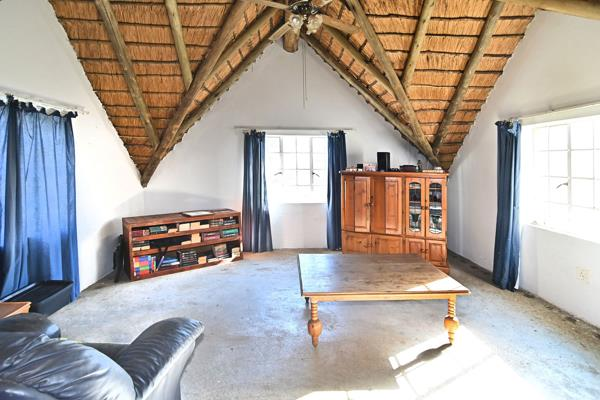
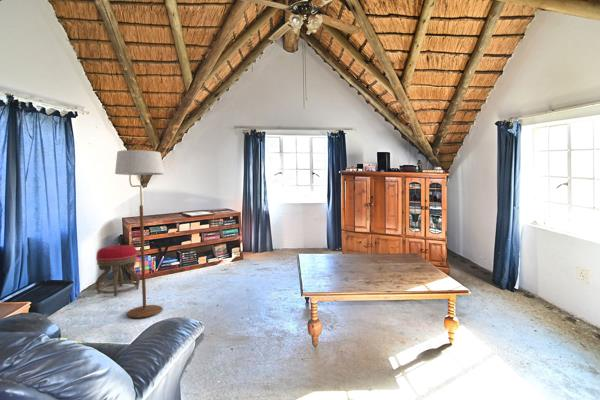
+ stool (117, 269)
+ floor lamp (140, 228)
